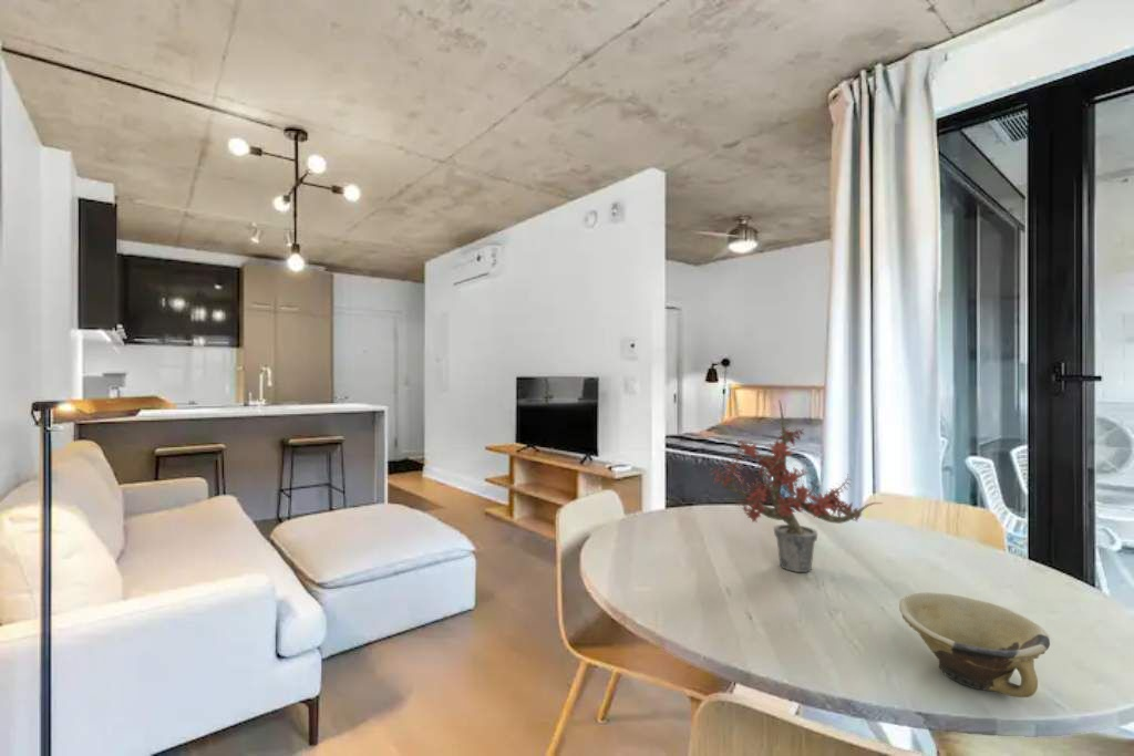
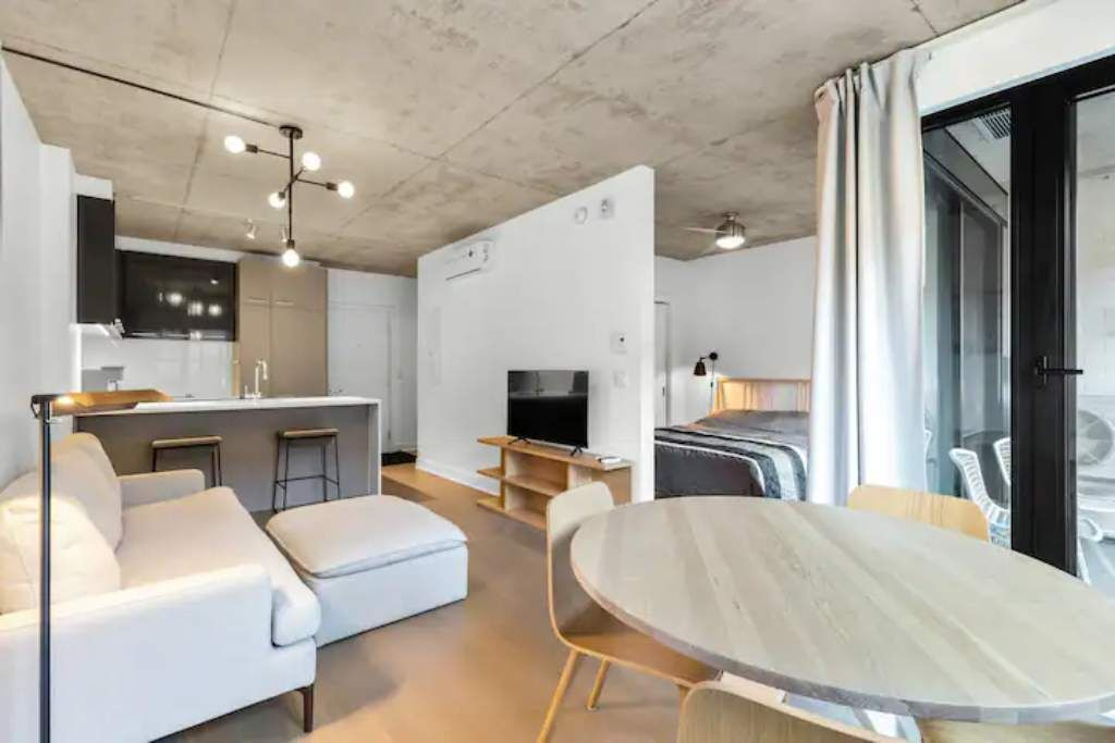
- bowl (969, 646)
- potted plant (787, 483)
